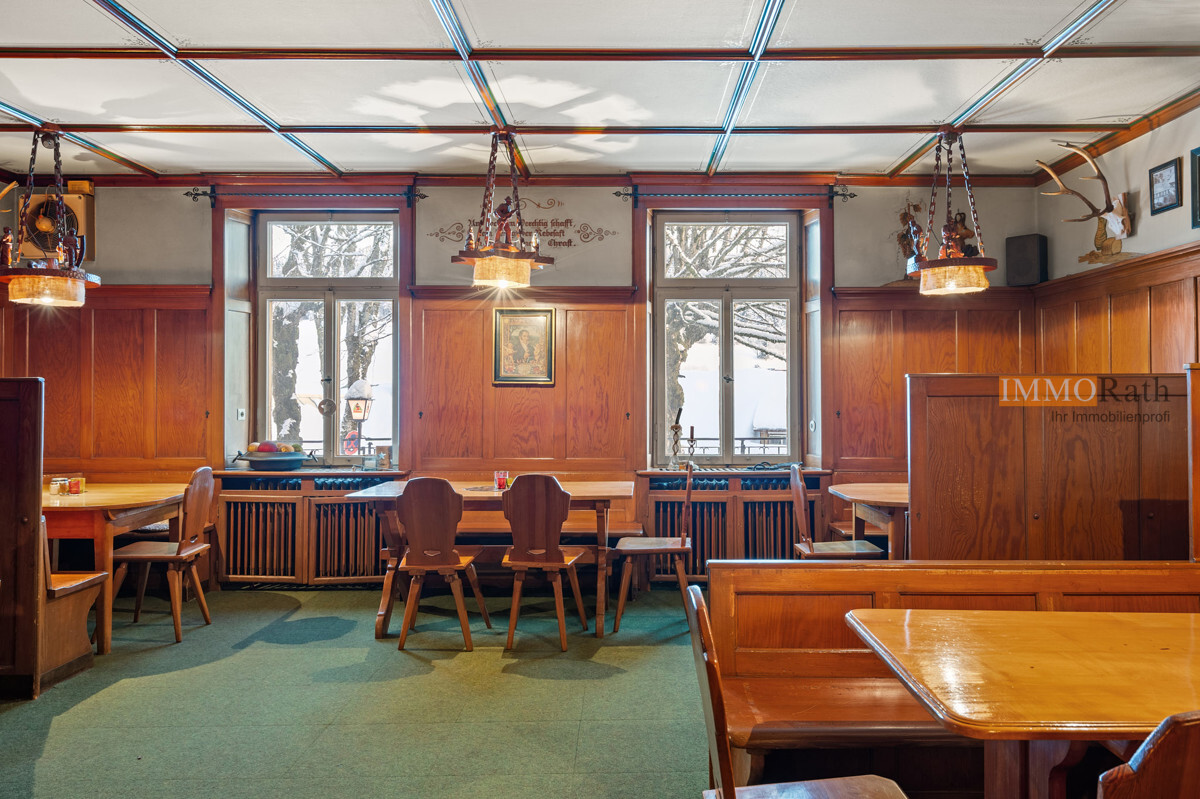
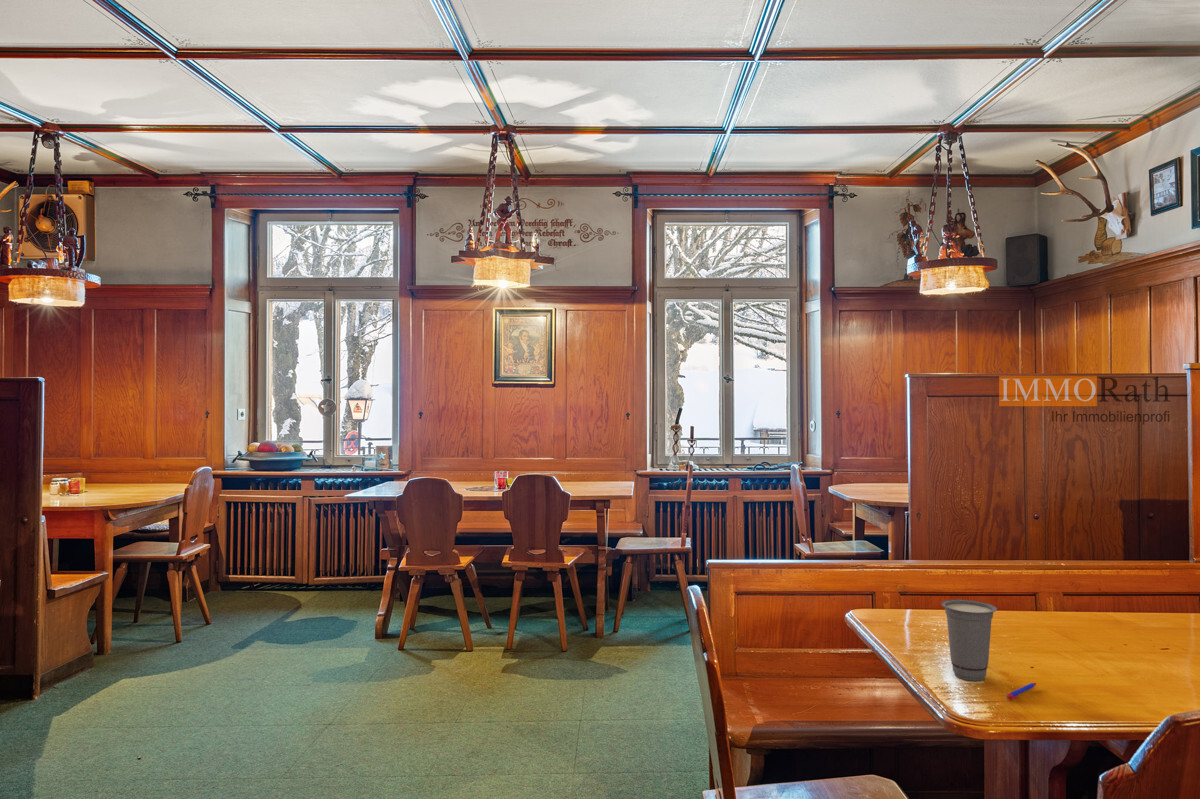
+ pen (1022, 689)
+ cup (969, 641)
